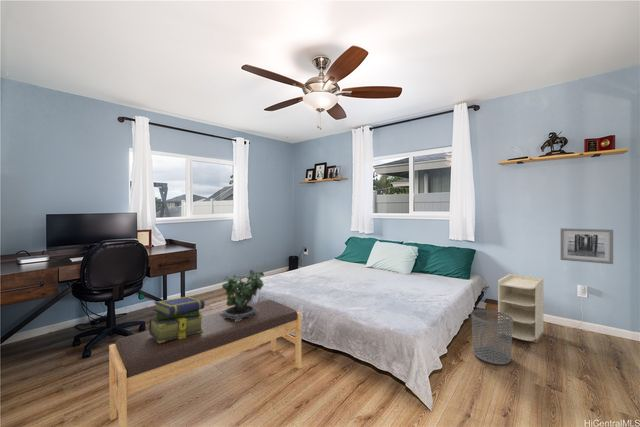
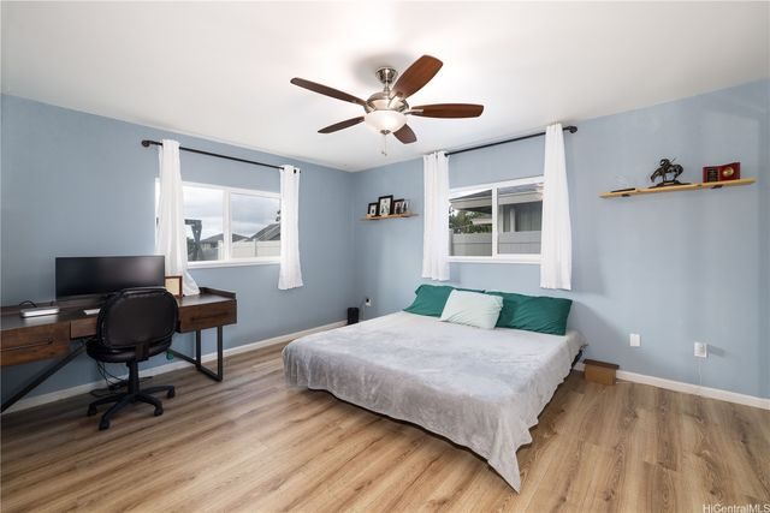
- waste bin (491, 336)
- nightstand (519, 306)
- wall art (585, 245)
- bench (218, 355)
- potted plant (243, 291)
- stack of books (177, 315)
